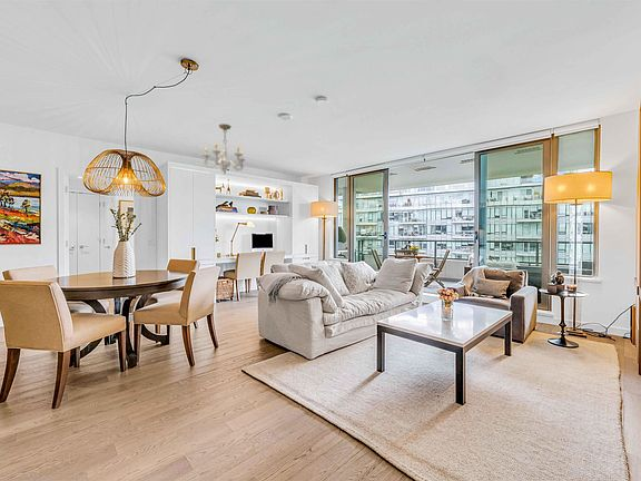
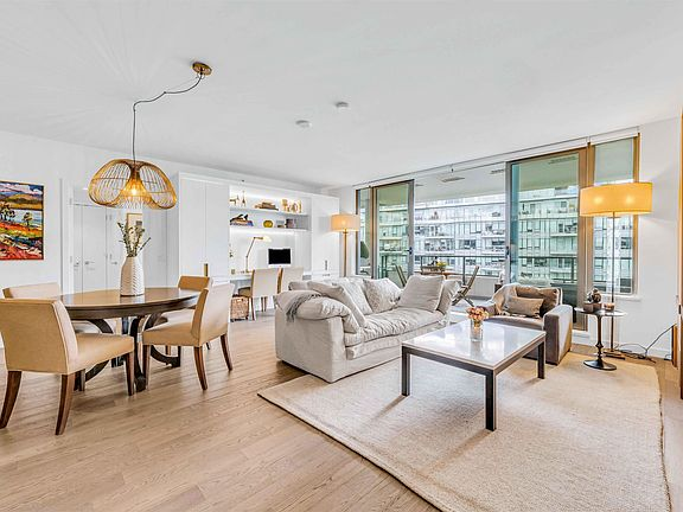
- chandelier (224, 150)
